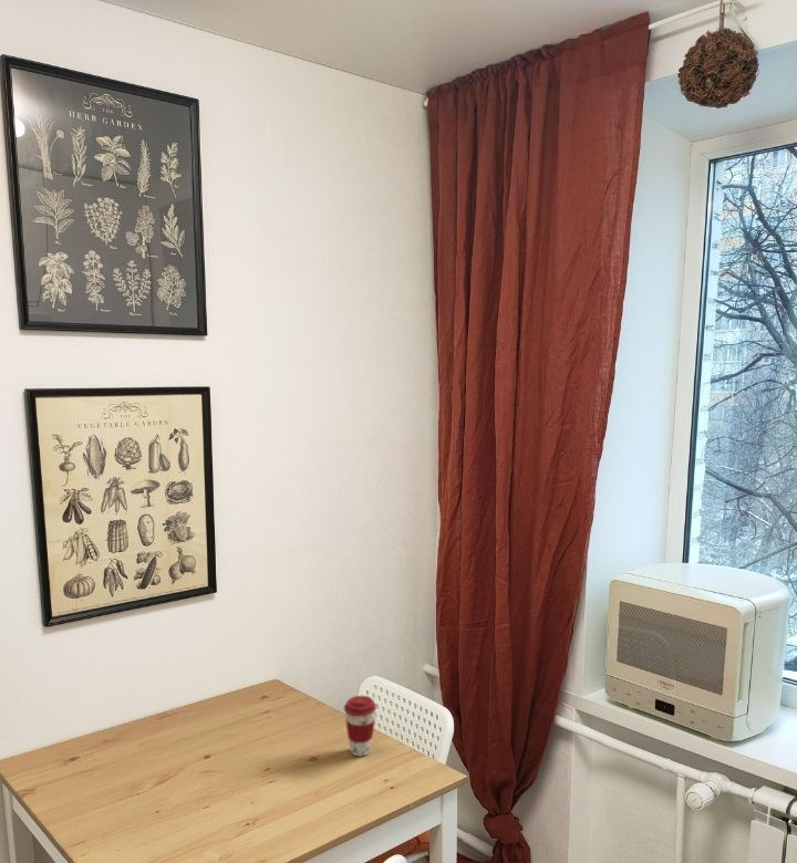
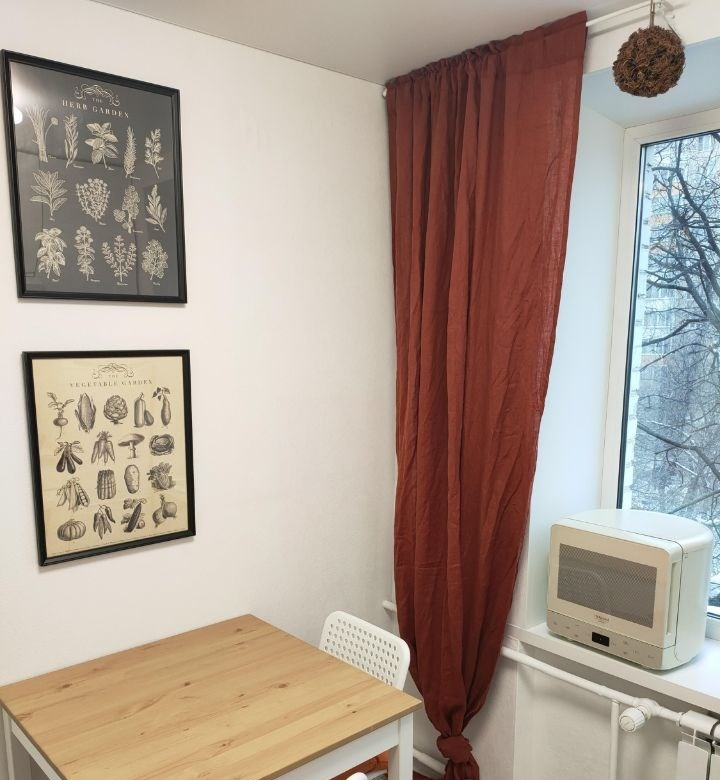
- coffee cup (360, 726)
